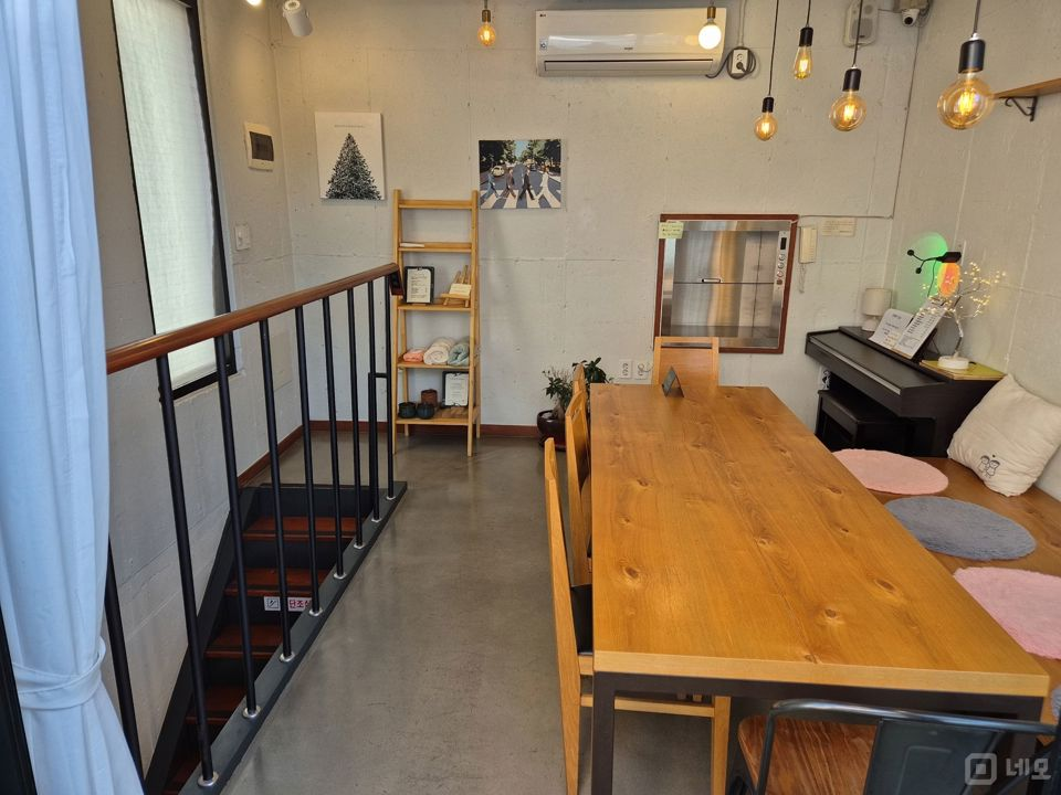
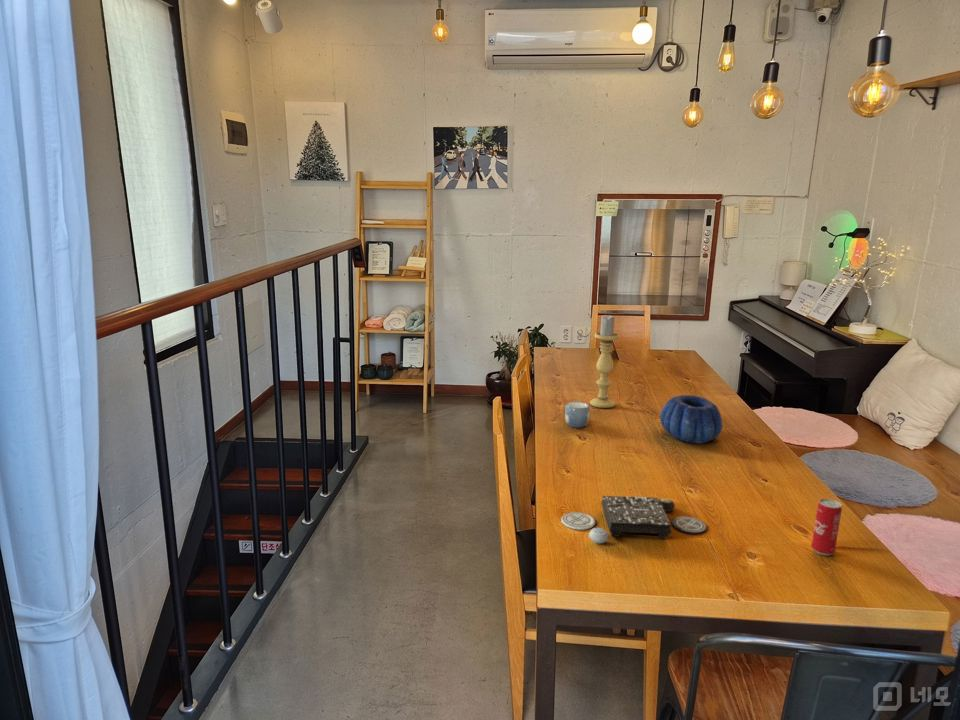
+ decorative bowl (691, 417)
+ mug (577, 413)
+ beverage can (826, 527)
+ board game (634, 516)
+ candle holder (605, 359)
